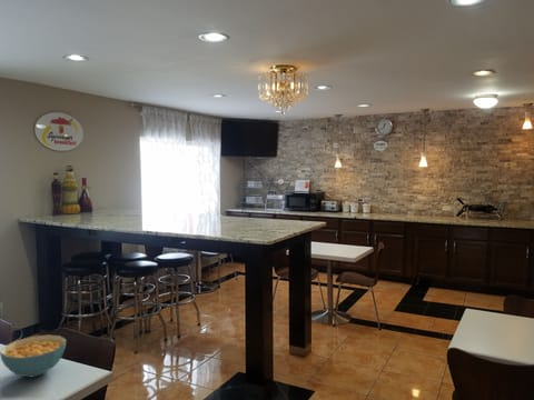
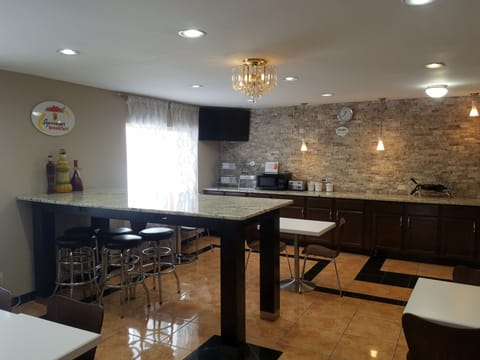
- cereal bowl (34, 359)
